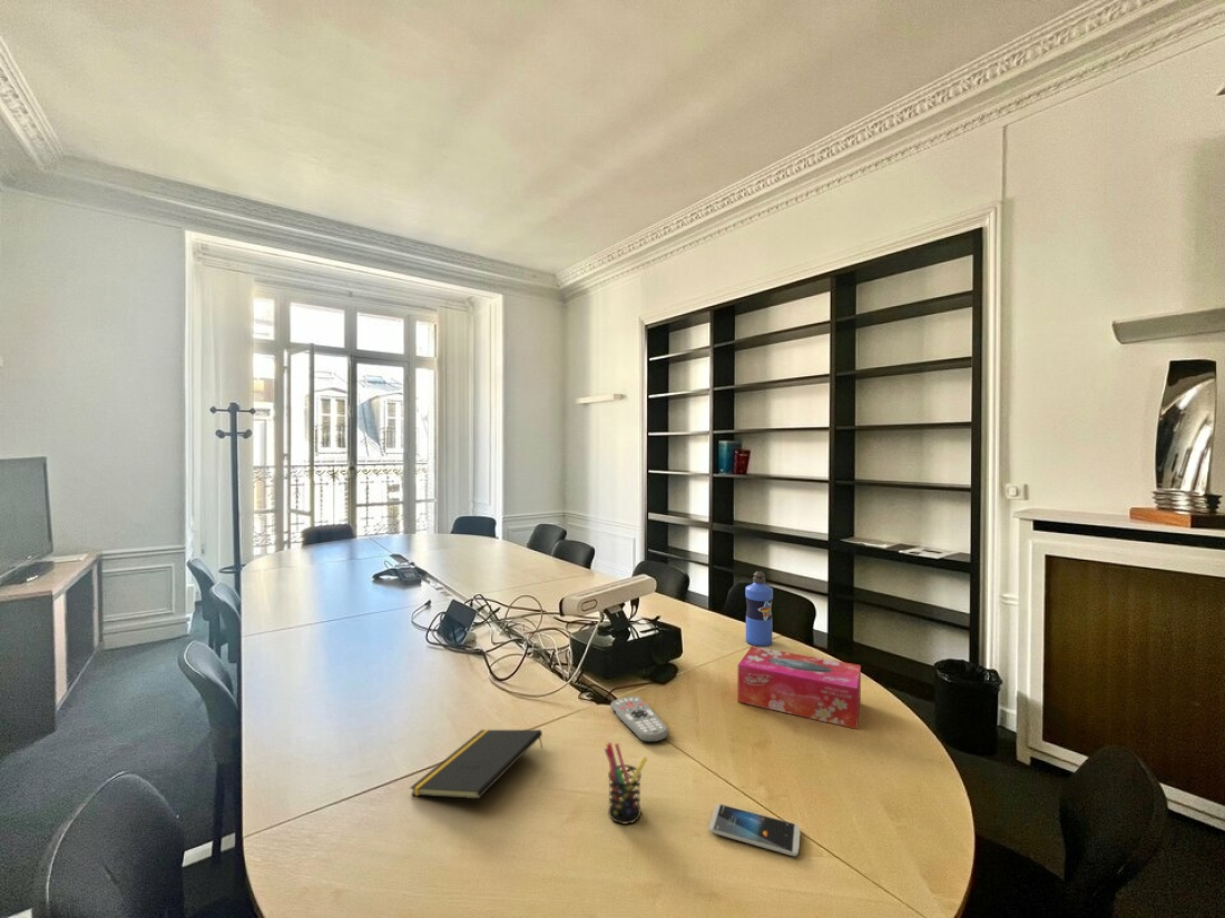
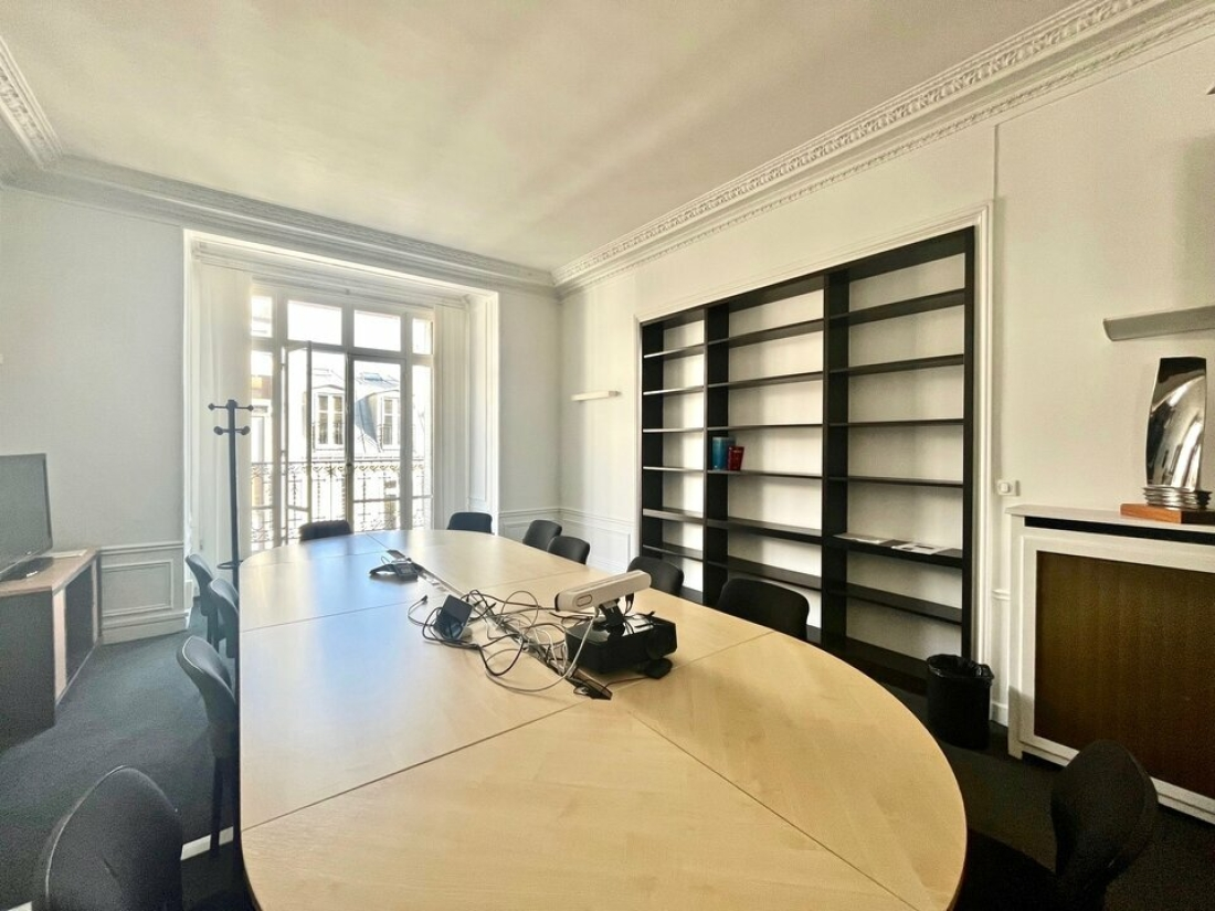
- water bottle (758, 606)
- smartphone (754, 828)
- pen holder (621, 781)
- notepad (480, 760)
- remote control (639, 718)
- tissue box (798, 683)
